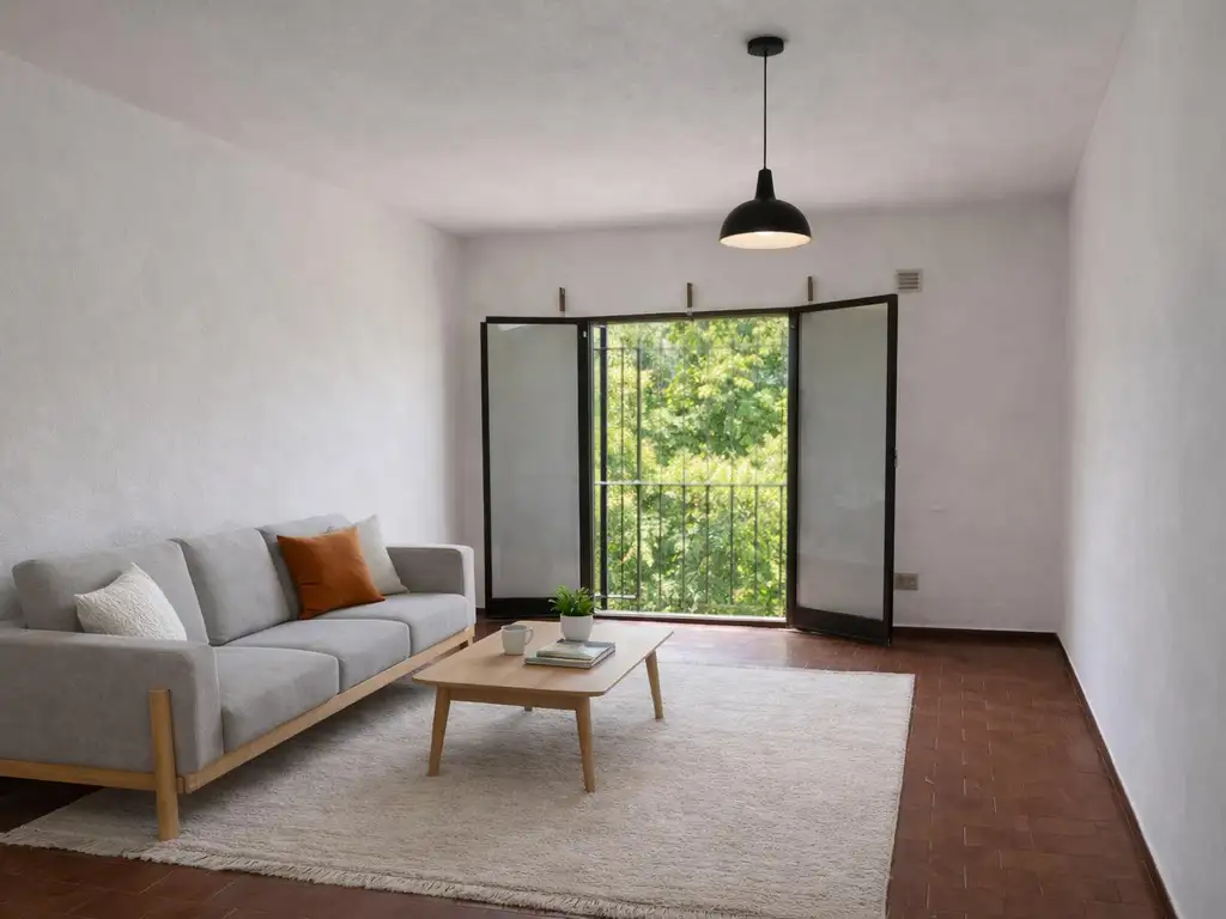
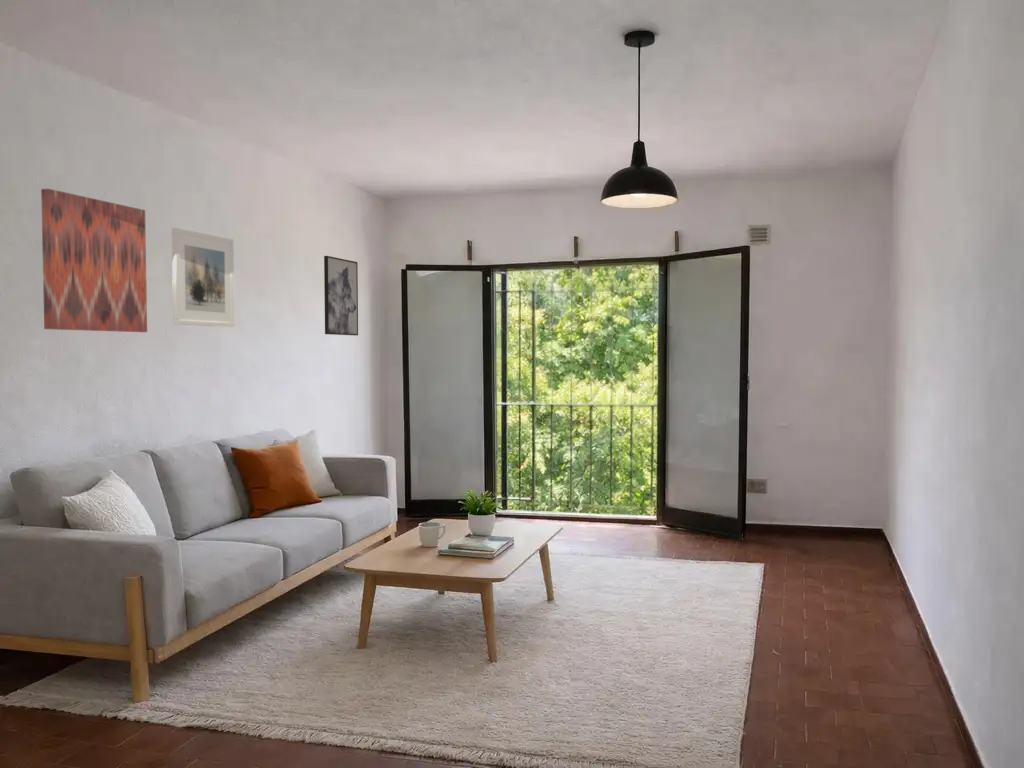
+ wall art (98, 265)
+ wall art (341, 297)
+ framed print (204, 279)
